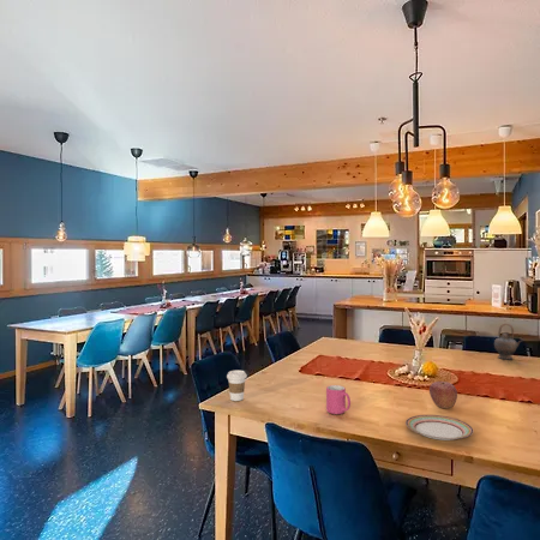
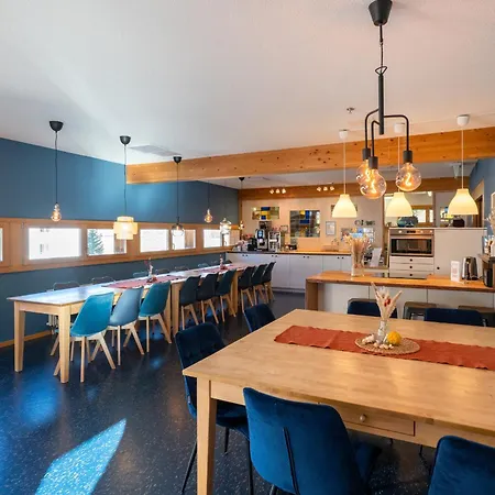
- apple (443, 394)
- plate (438, 428)
- teapot (508, 341)
- coffee cup (236, 385)
- mug (338, 400)
